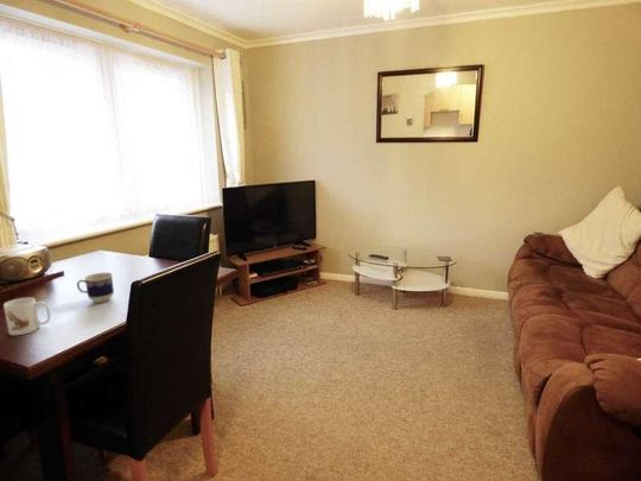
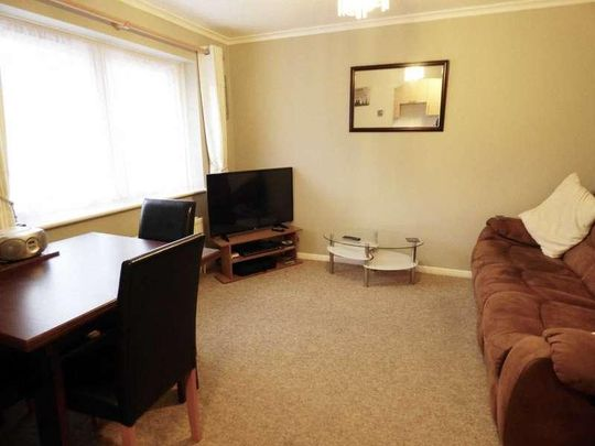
- mug (28, 315)
- cup (95, 289)
